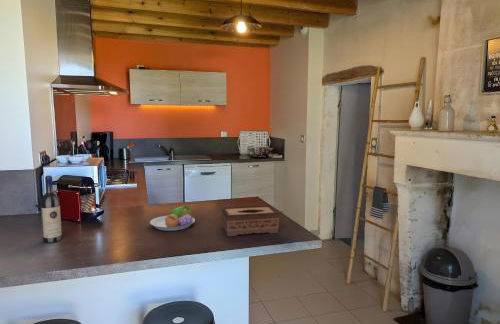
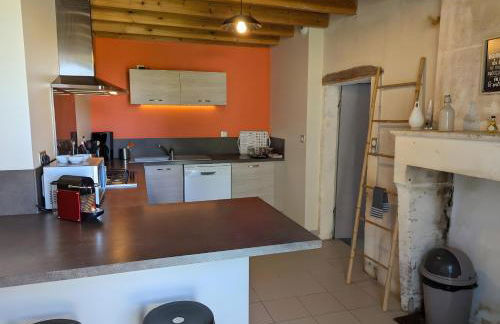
- wine bottle (50, 208)
- tissue box (249, 219)
- fruit bowl (174, 216)
